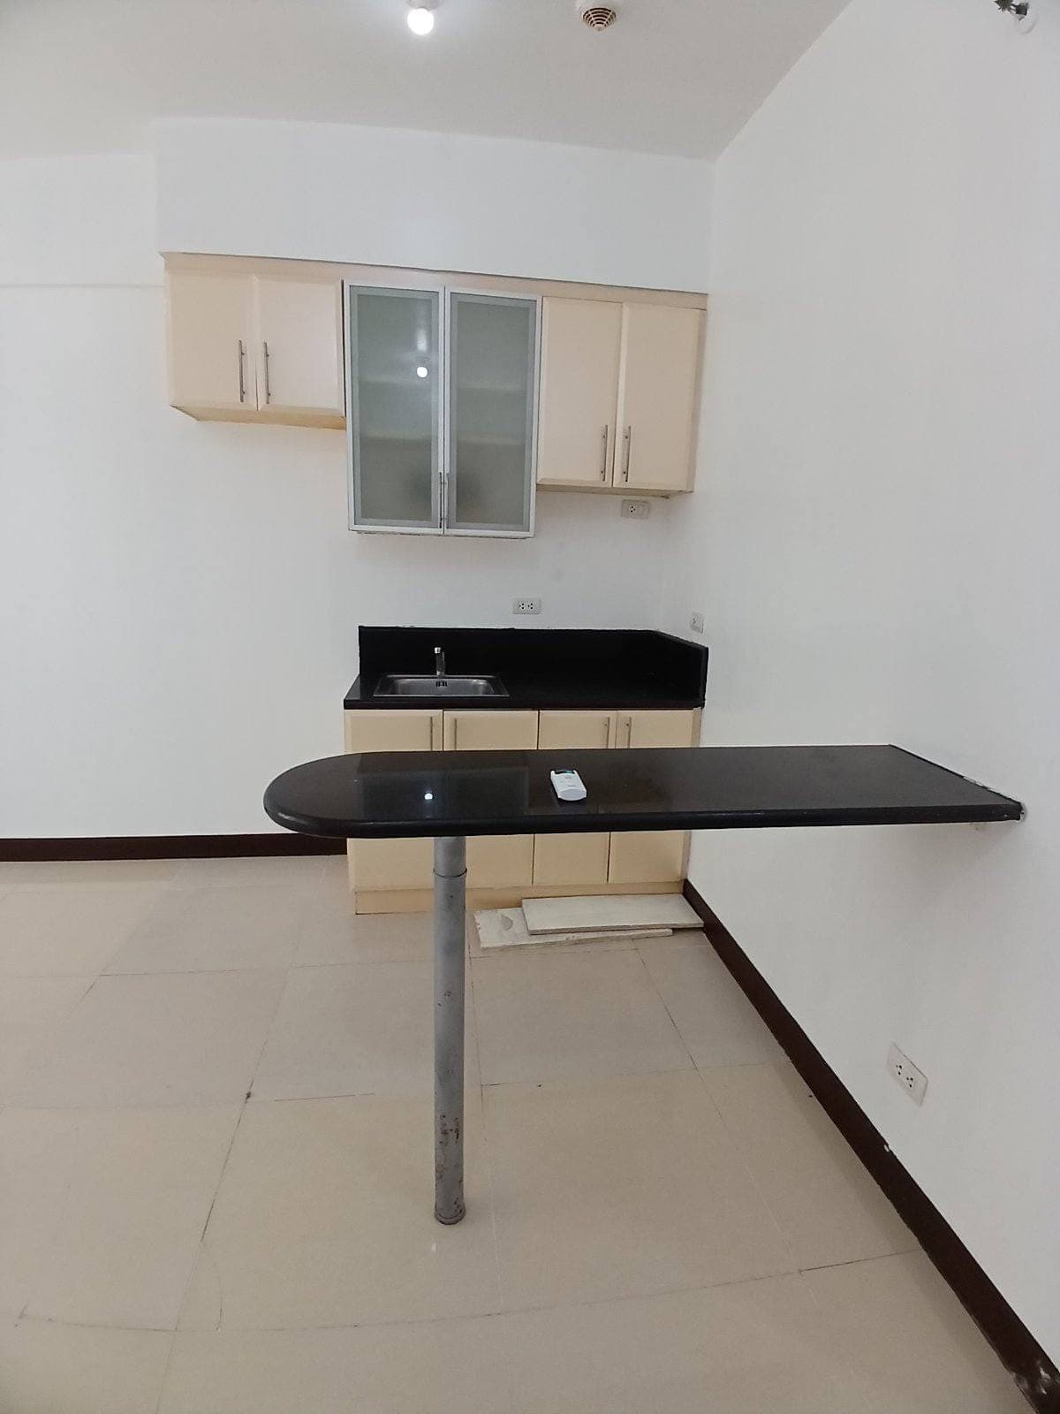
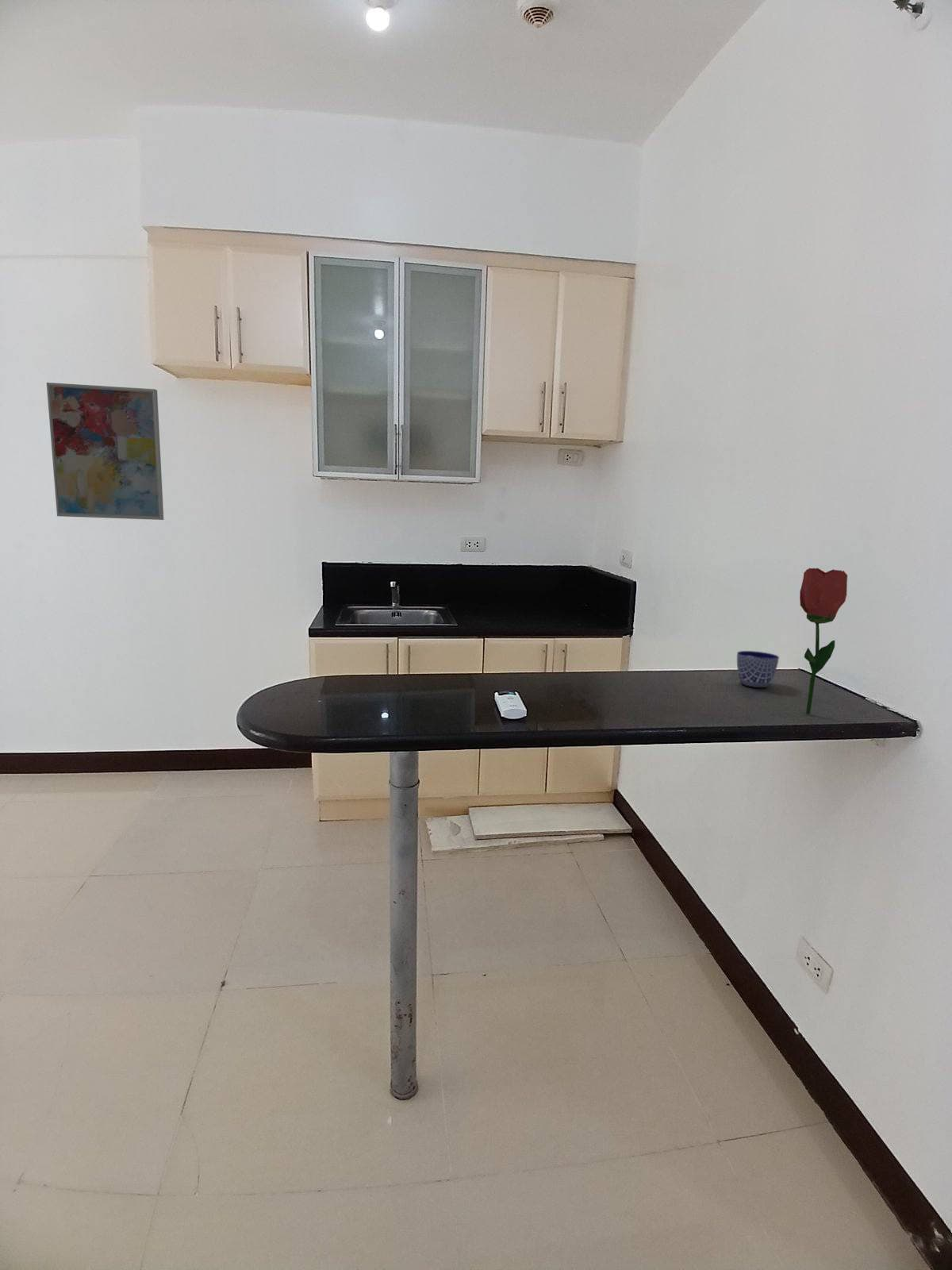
+ cup (752, 668)
+ wall art (106, 453)
+ flower (817, 643)
